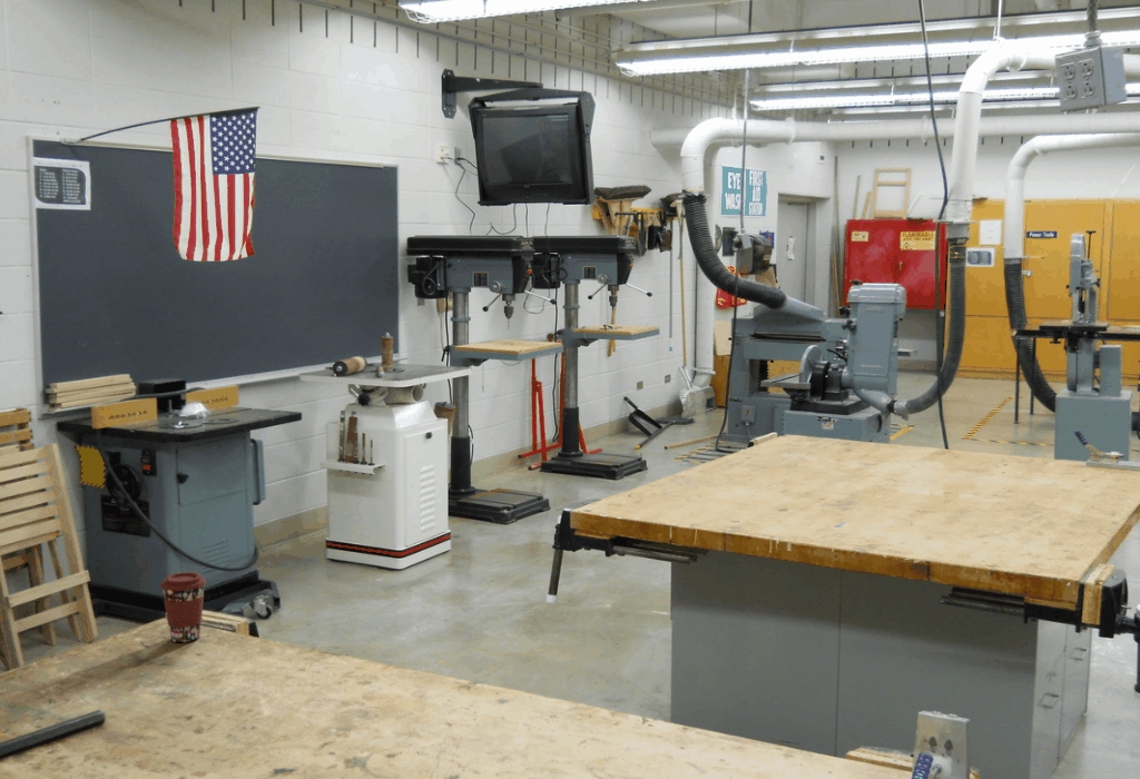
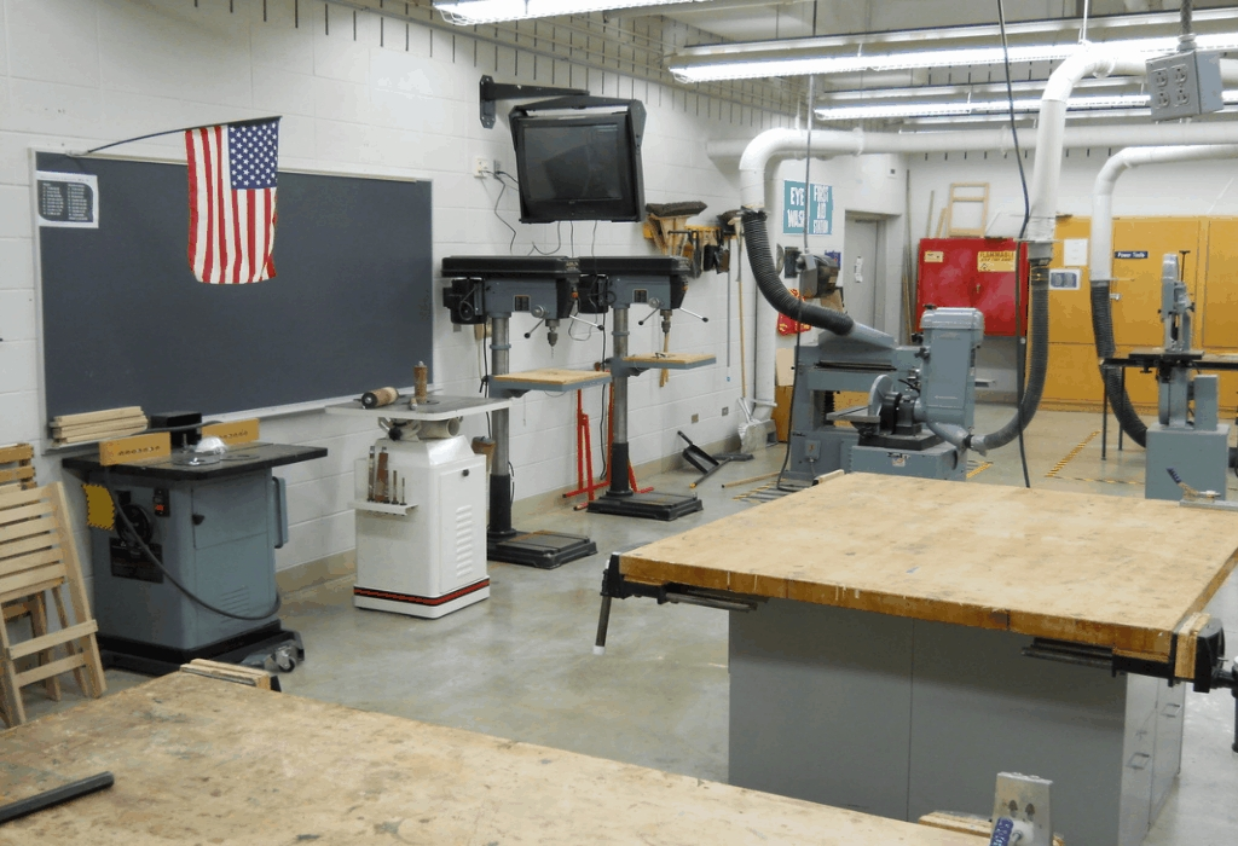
- coffee cup (184, 607)
